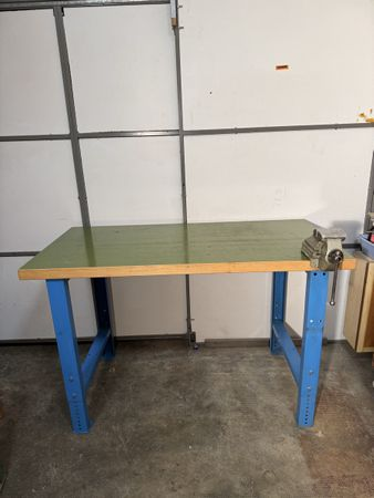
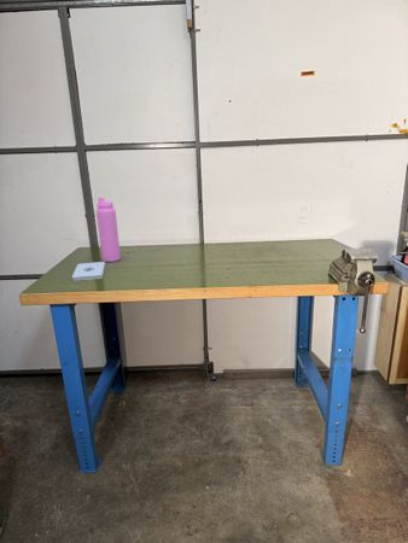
+ notepad (89, 270)
+ water bottle (107, 229)
